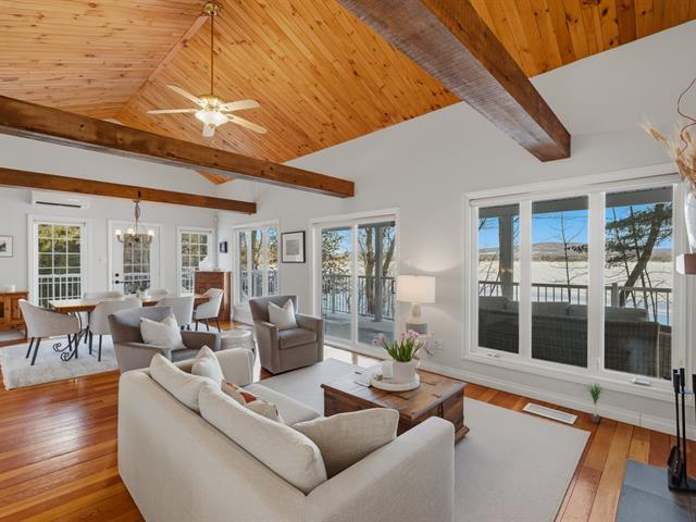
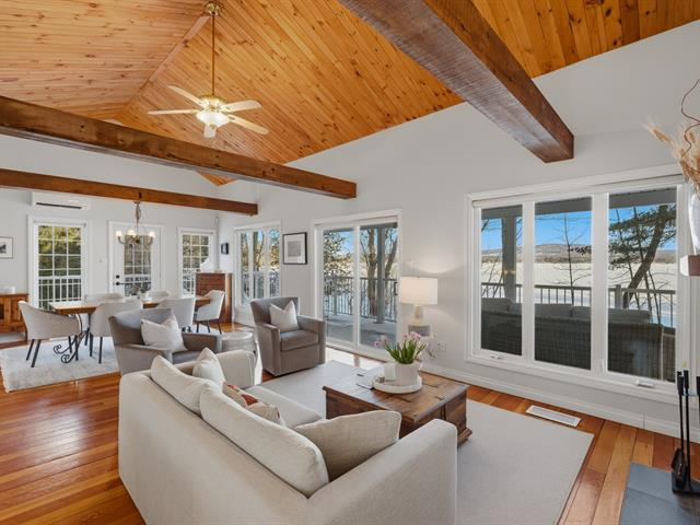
- potted plant (595, 399)
